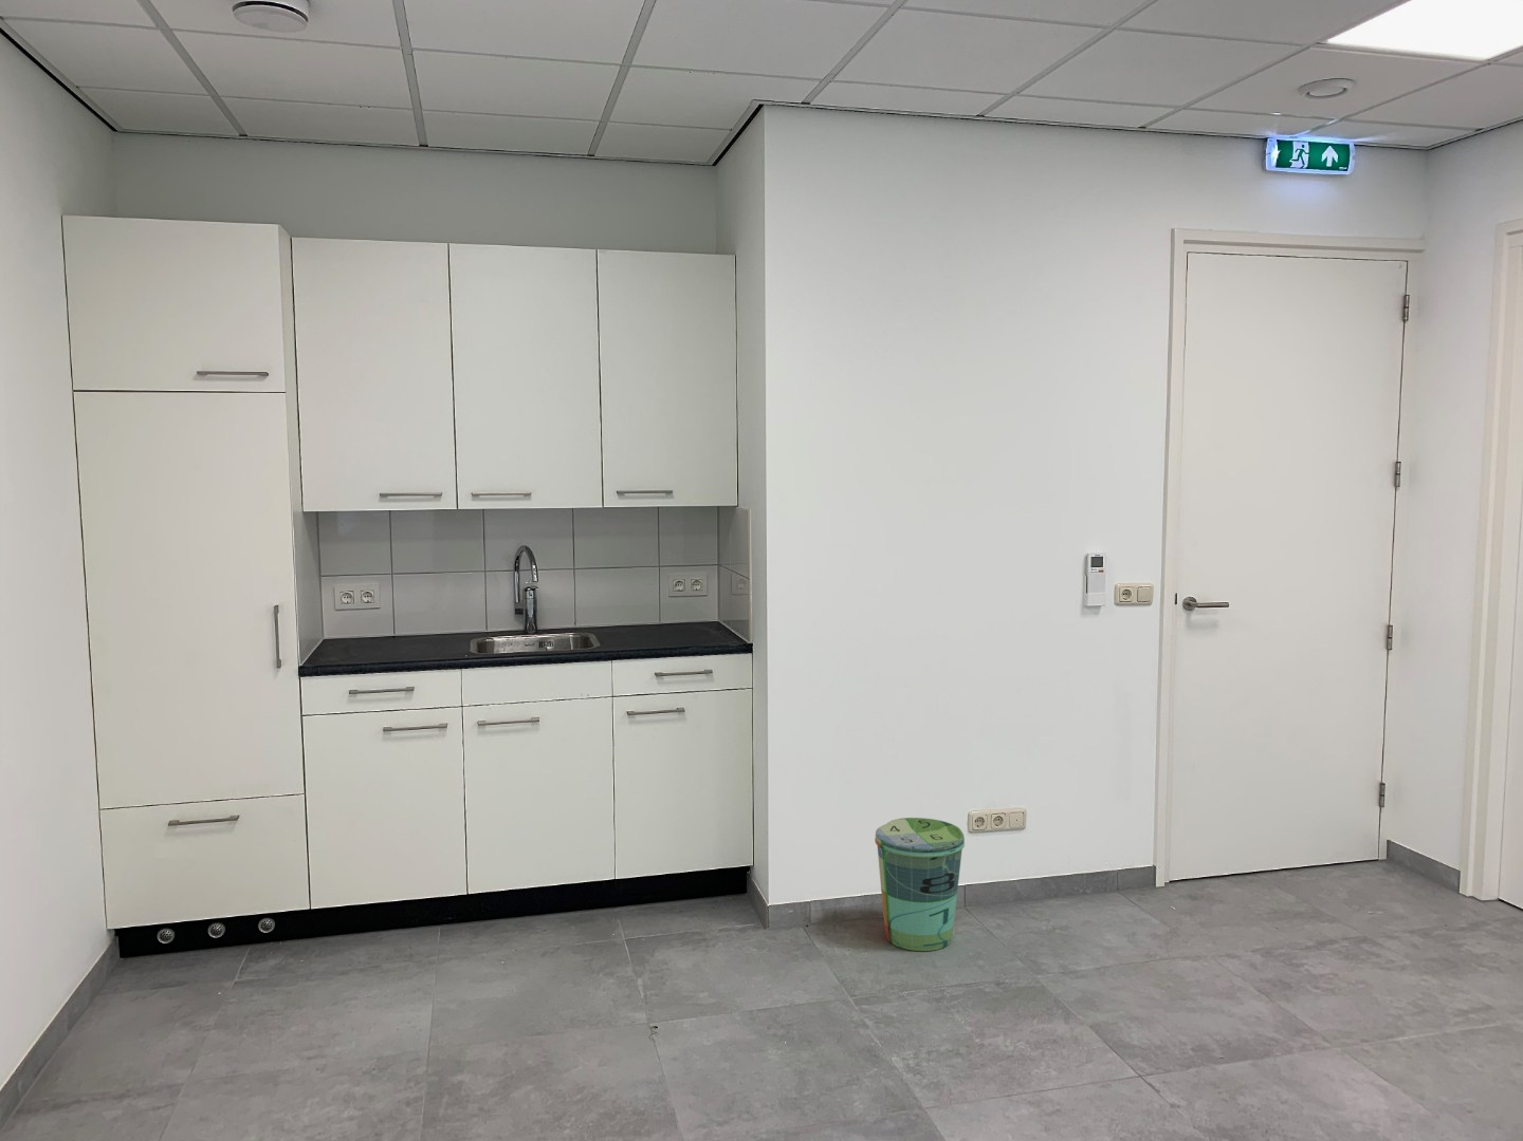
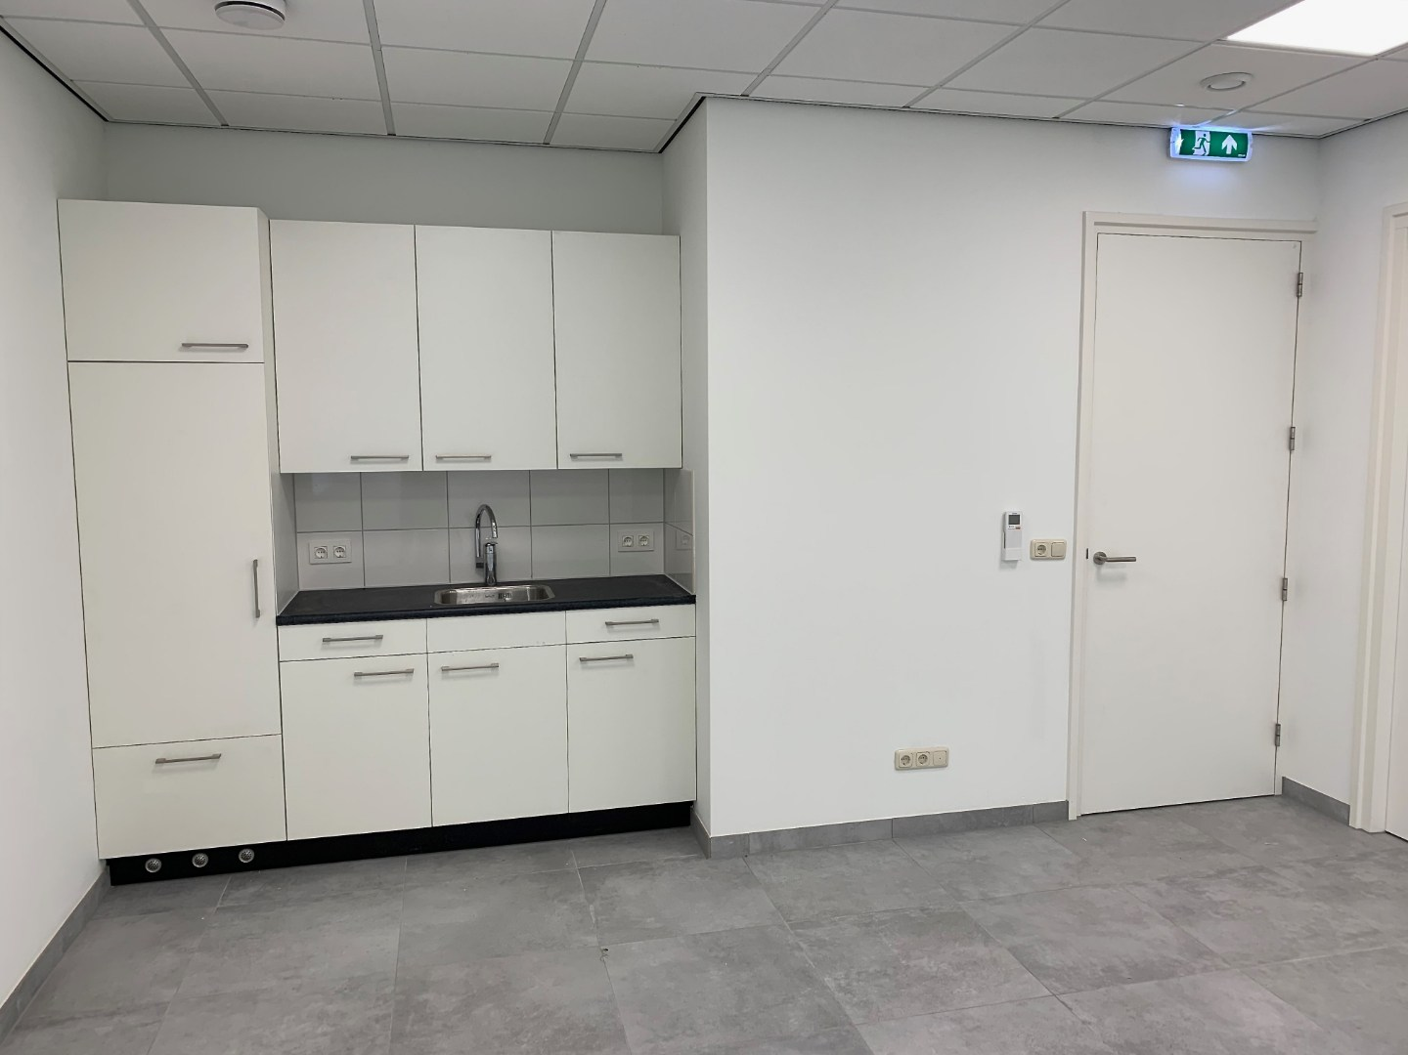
- trash can (919, 883)
